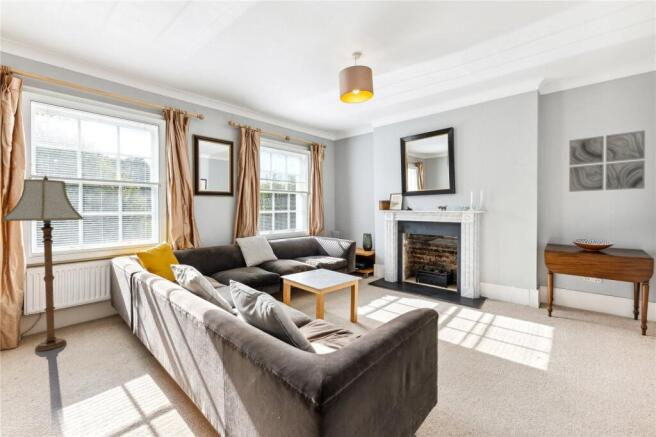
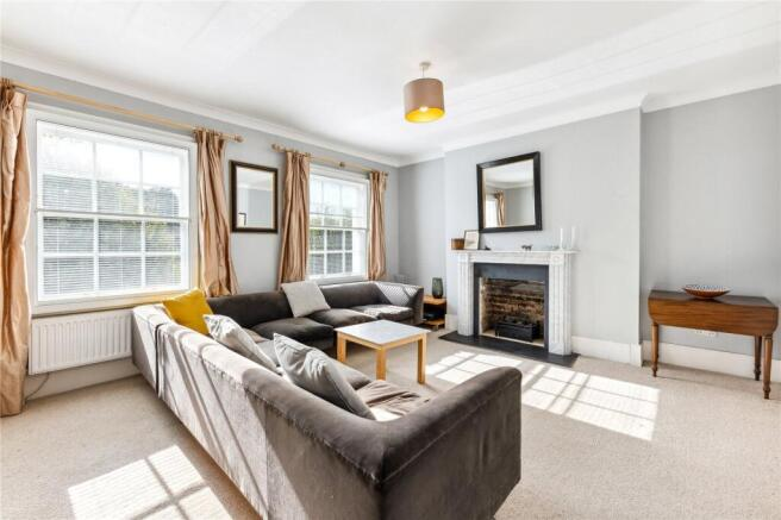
- floor lamp (47, 260)
- wall art (603, 162)
